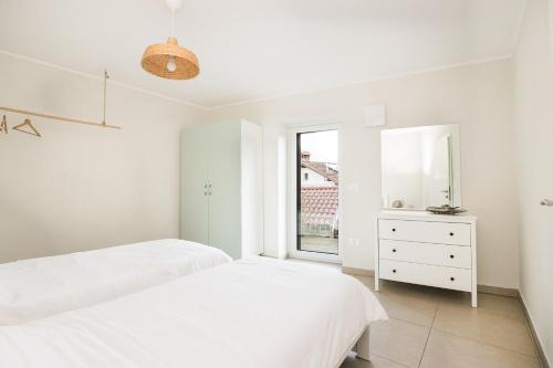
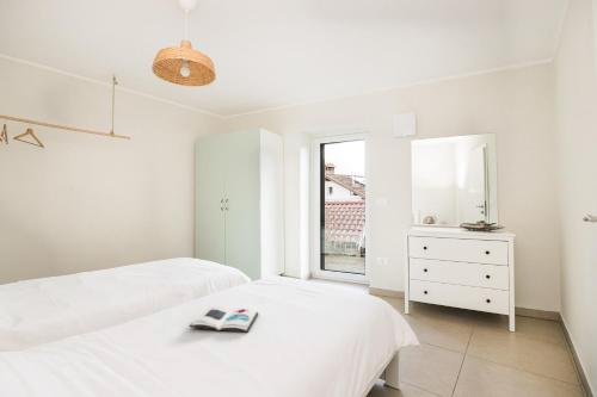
+ book (226, 317)
